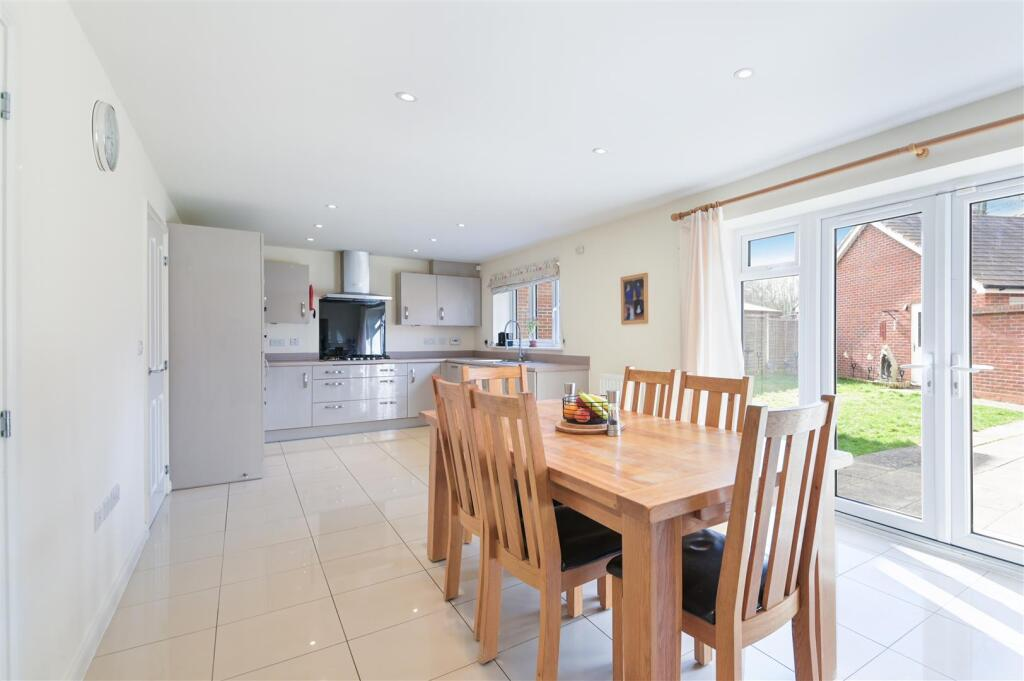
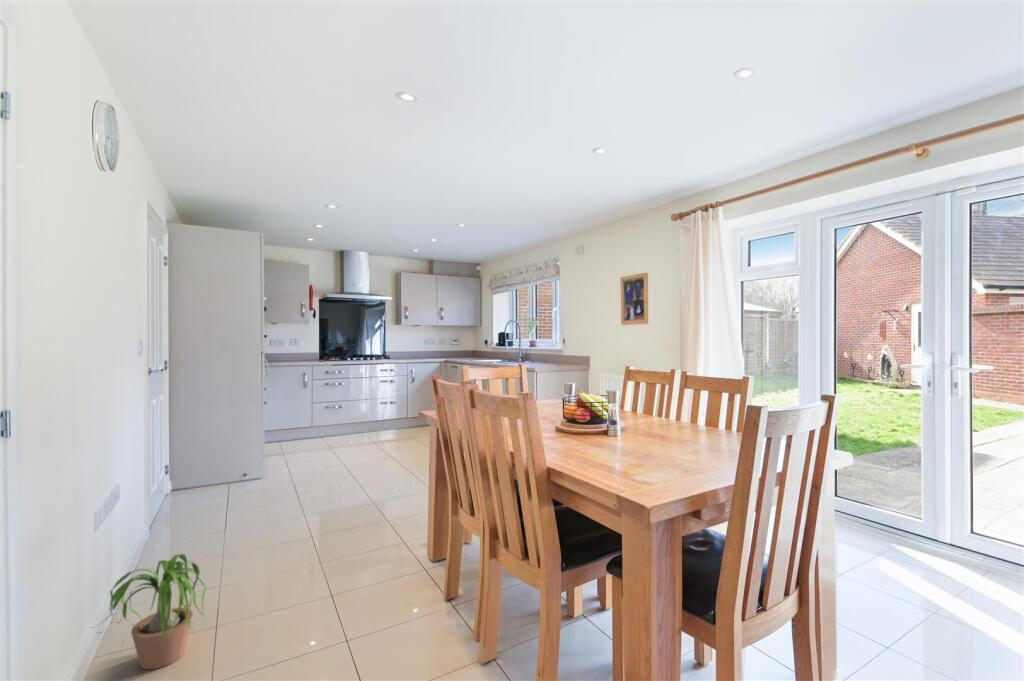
+ potted plant (154, 613)
